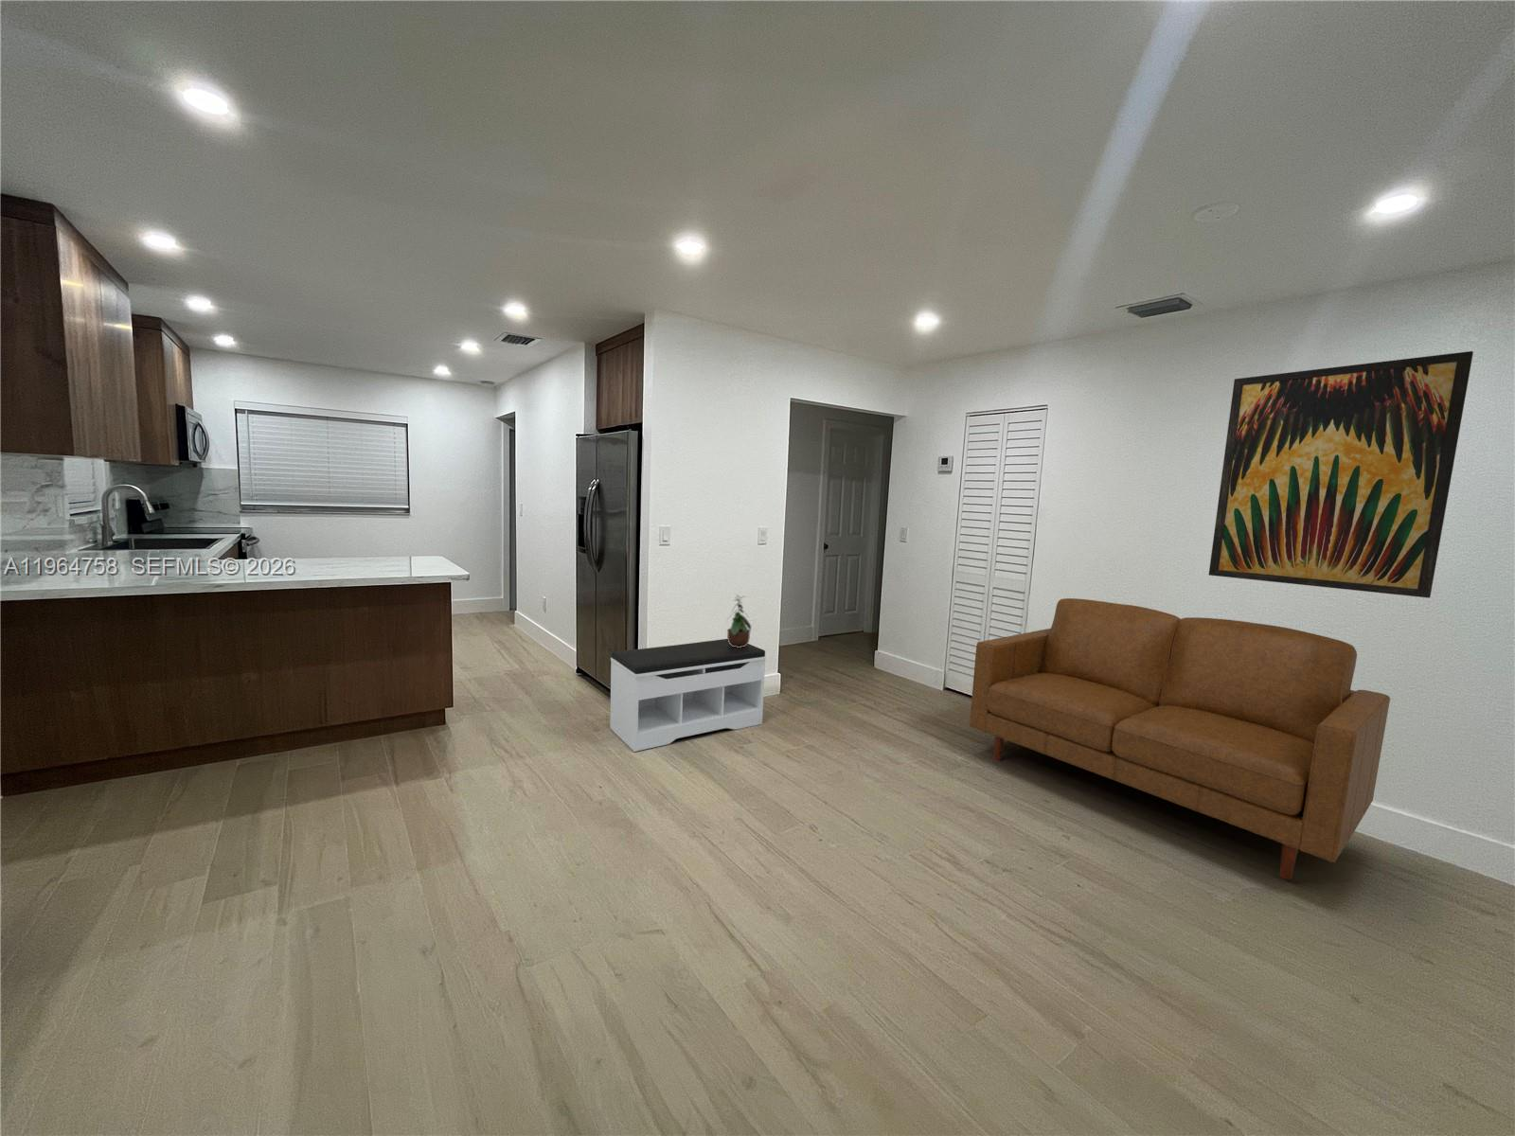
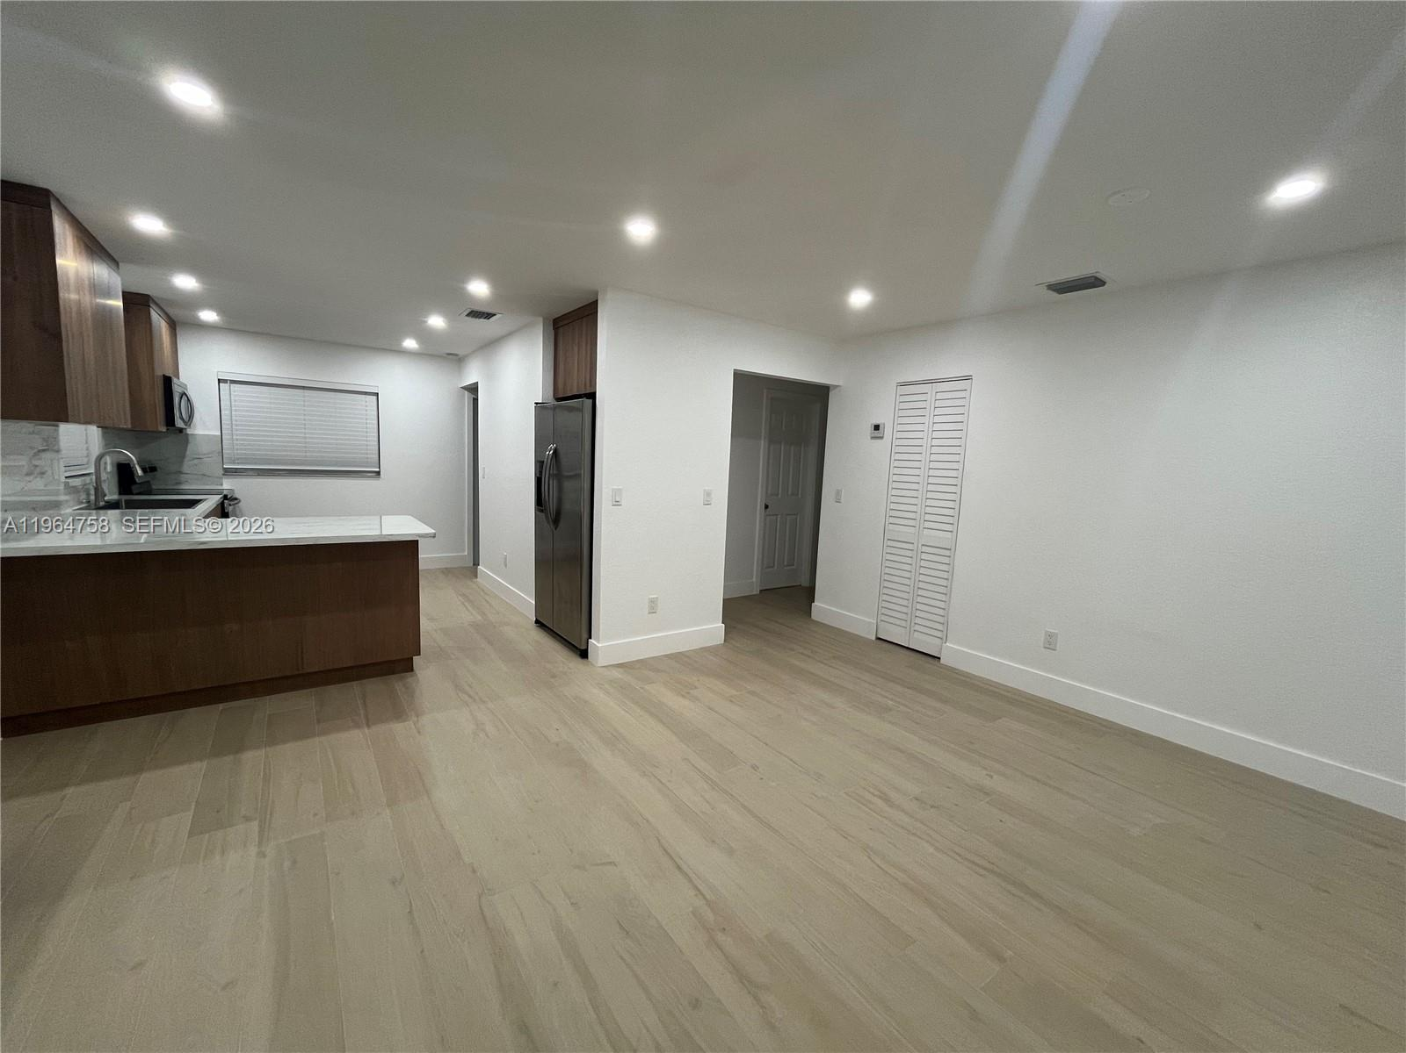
- wall art (1323, 479)
- bench (688, 689)
- sofa (1151, 705)
- potted plant (737, 619)
